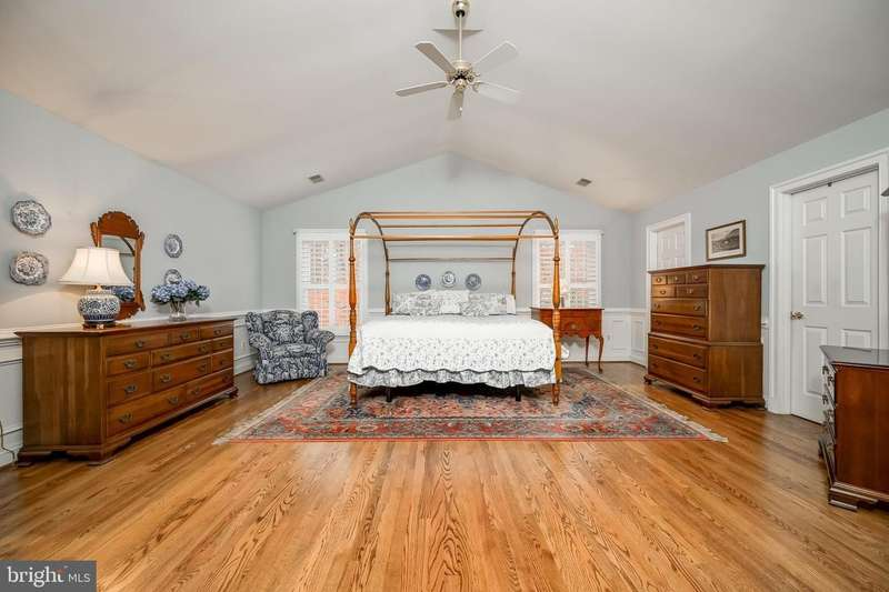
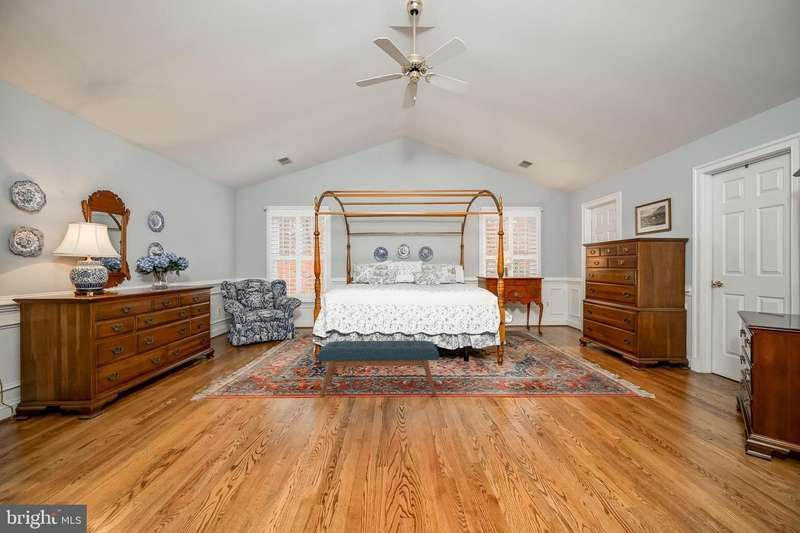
+ bench (379, 365)
